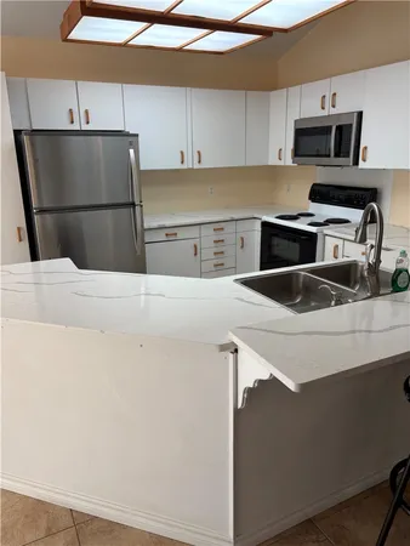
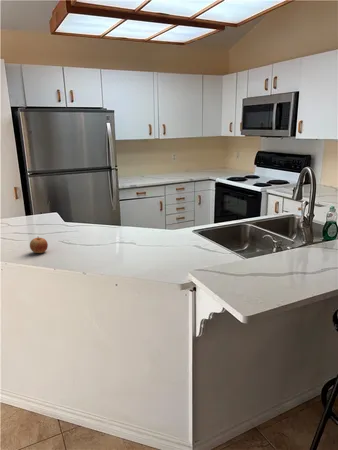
+ apple (38, 244)
